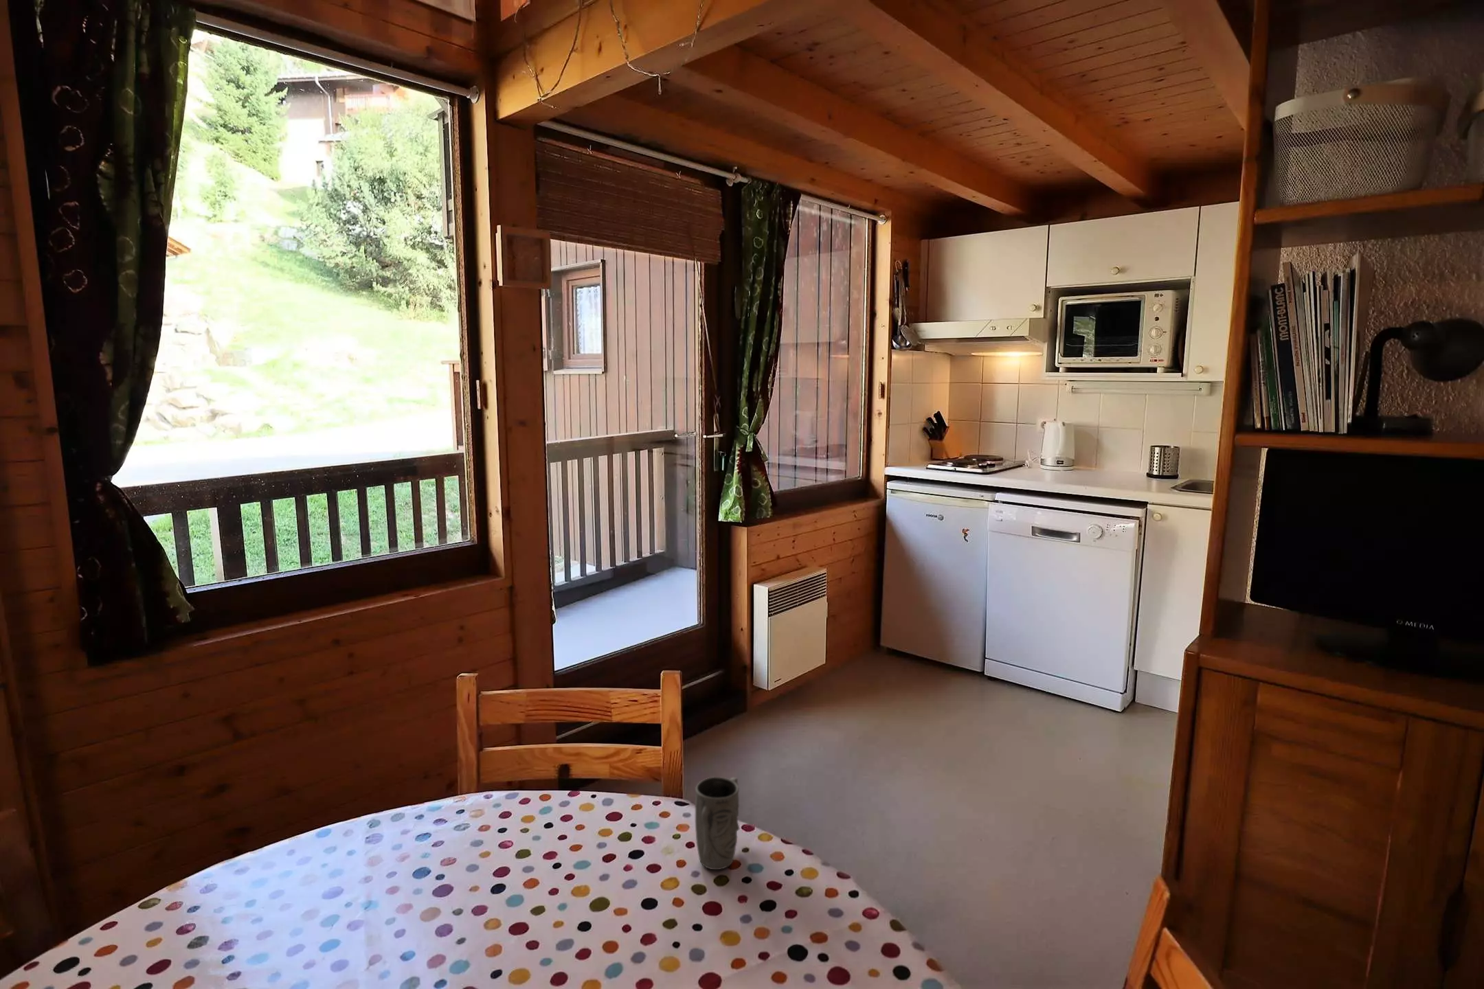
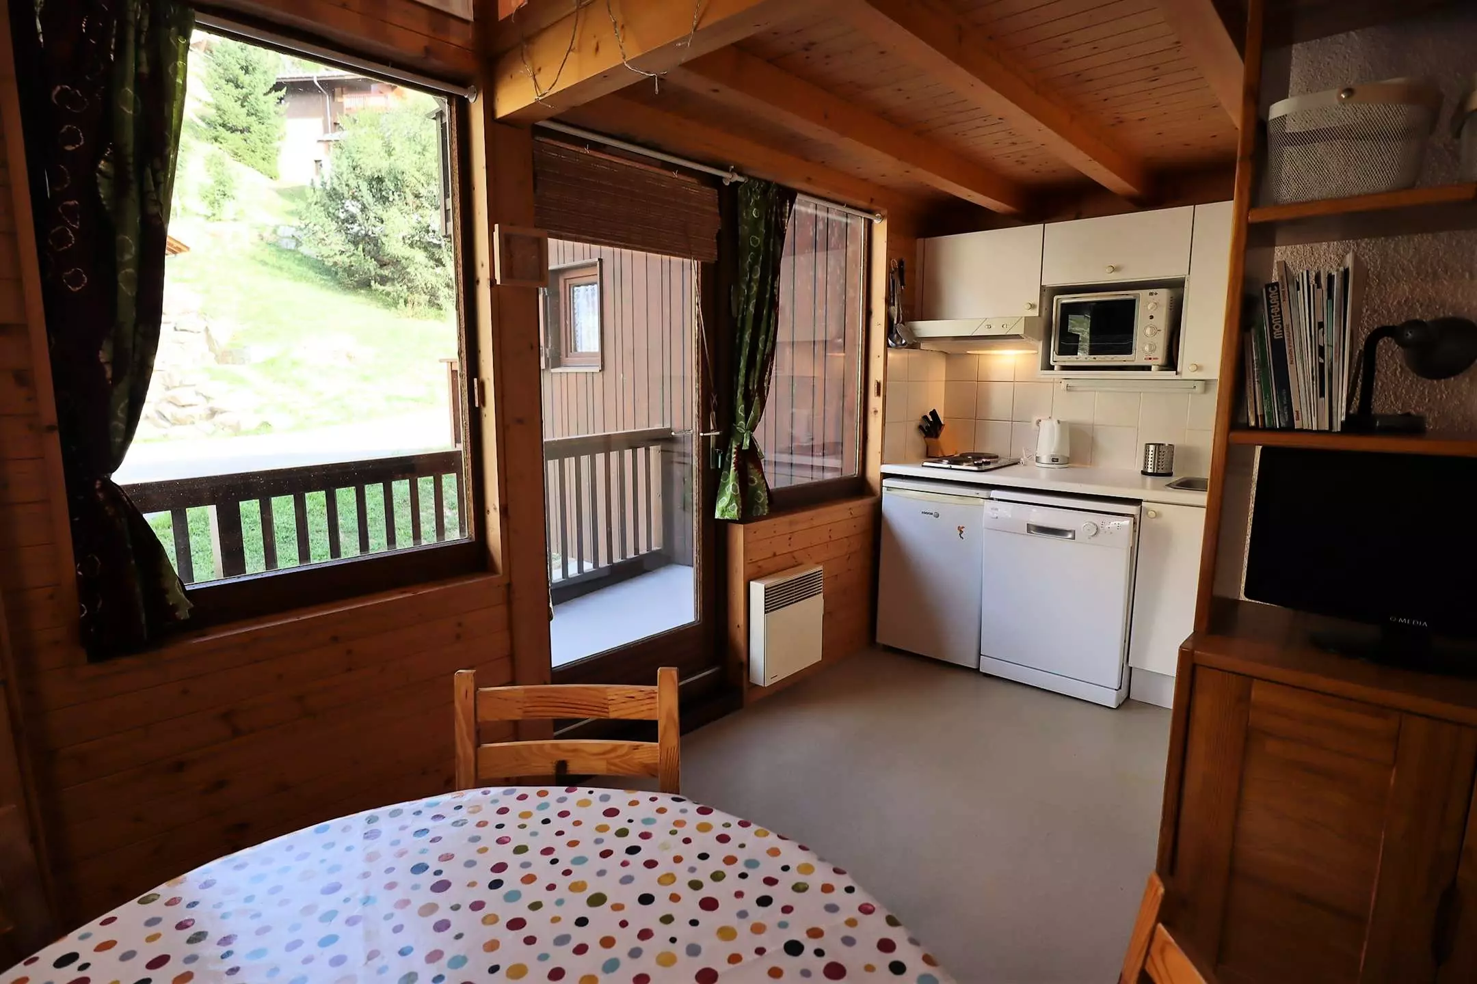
- mug (721, 819)
